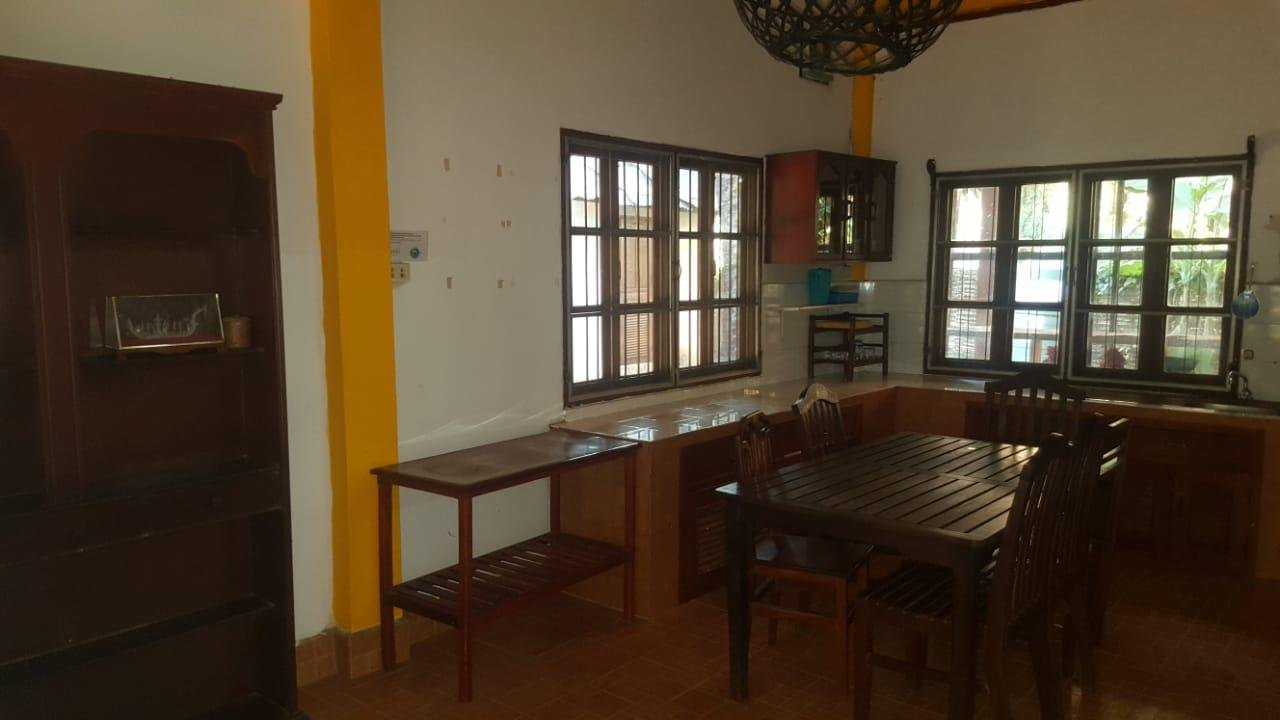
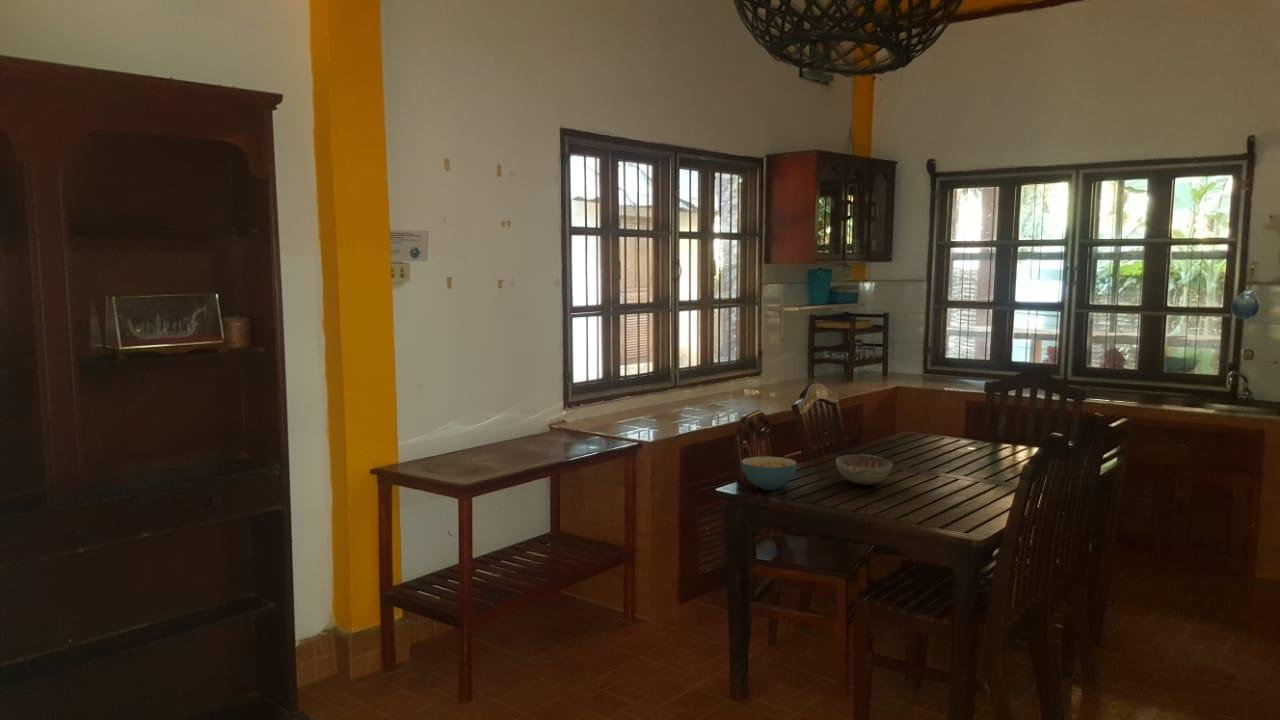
+ cereal bowl (768, 474)
+ decorative bowl (863, 471)
